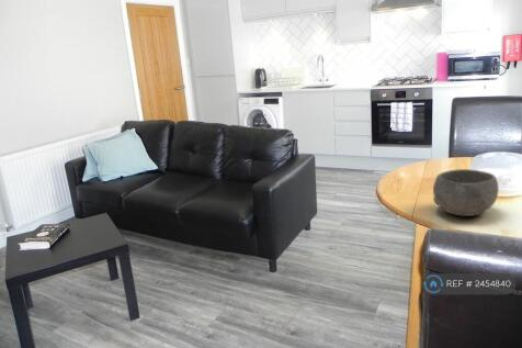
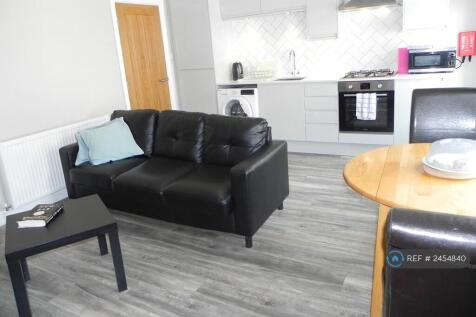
- bowl (464, 193)
